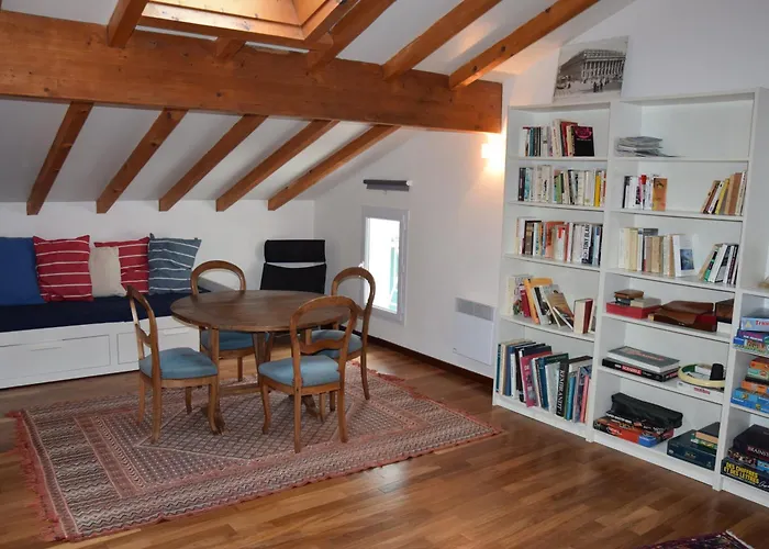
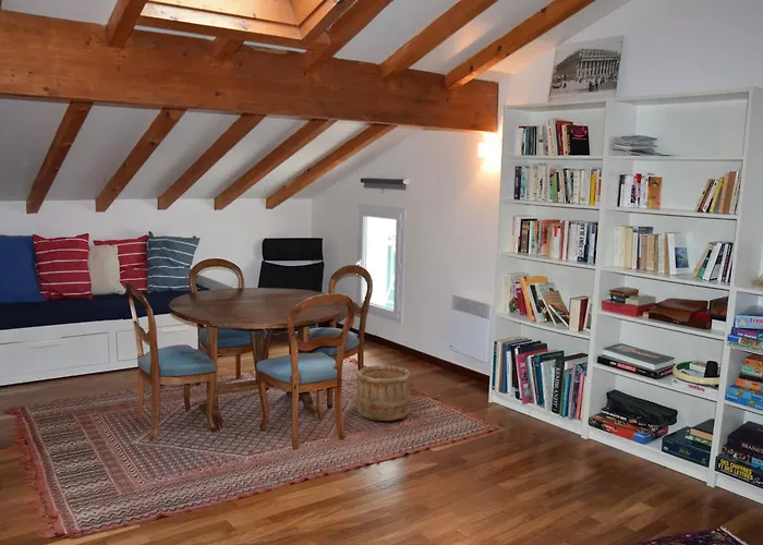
+ wooden bucket (383, 392)
